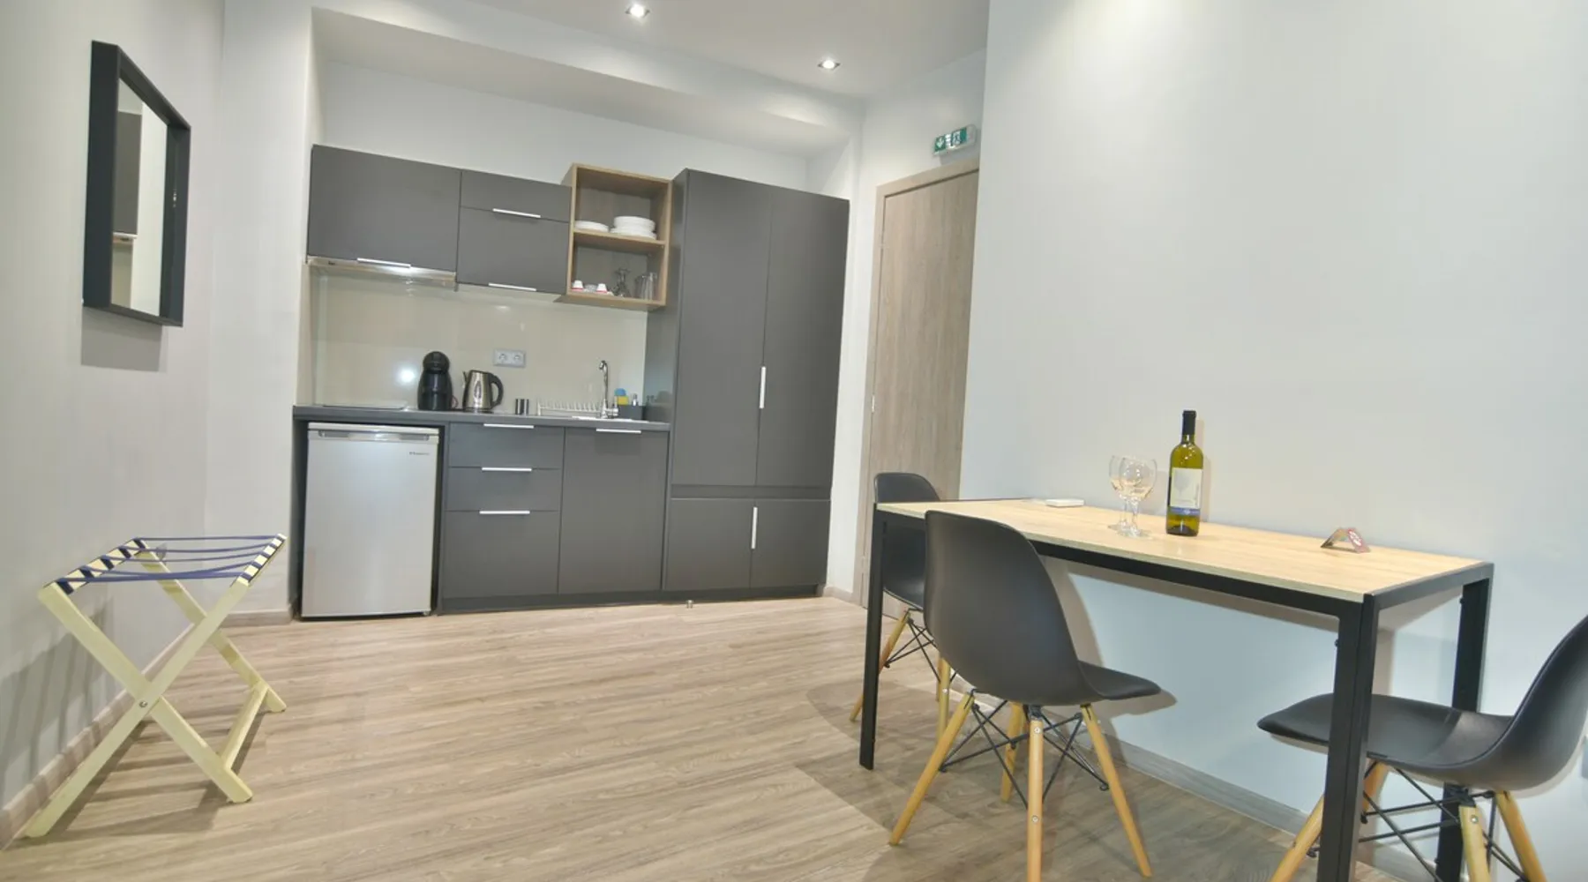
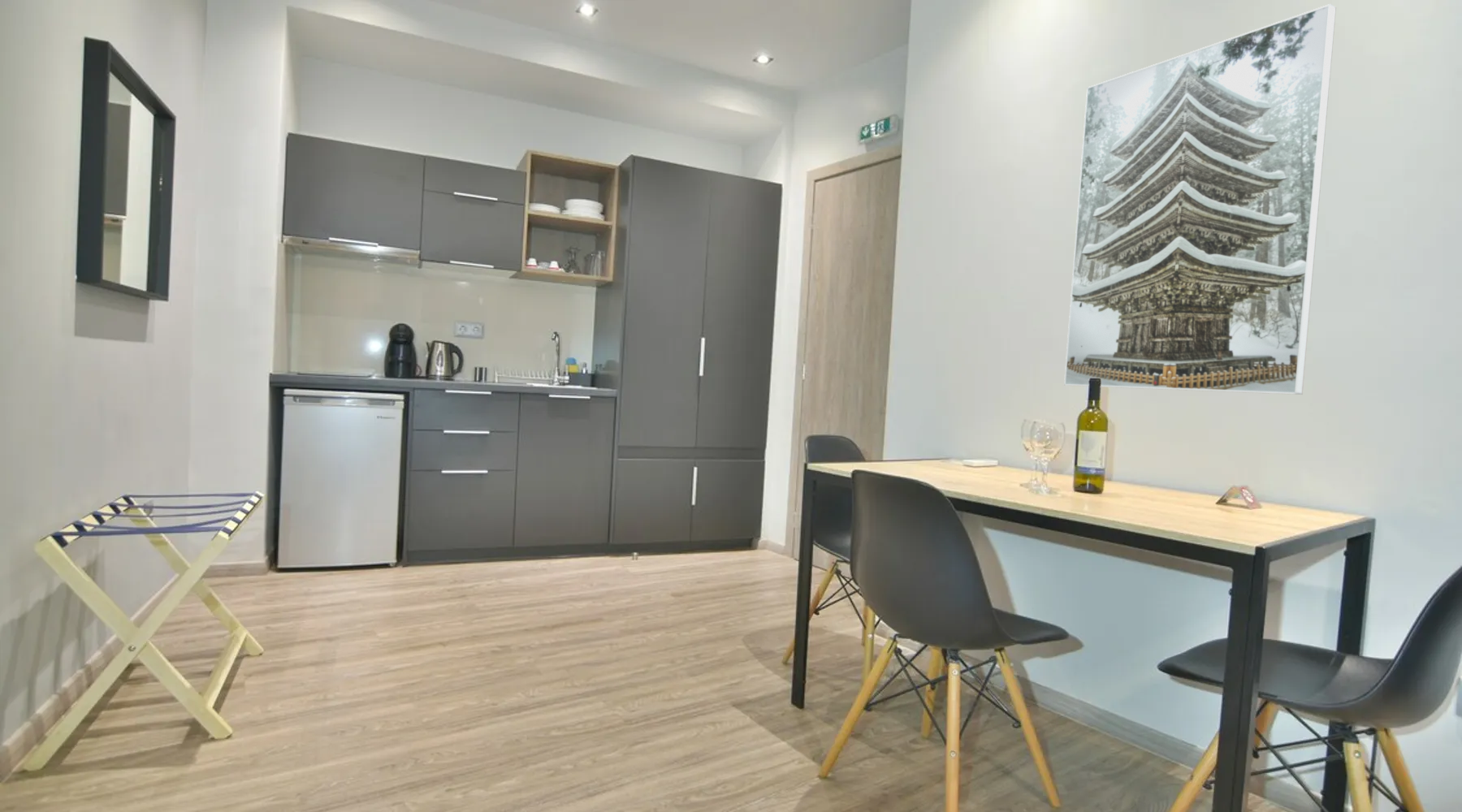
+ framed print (1181, 222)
